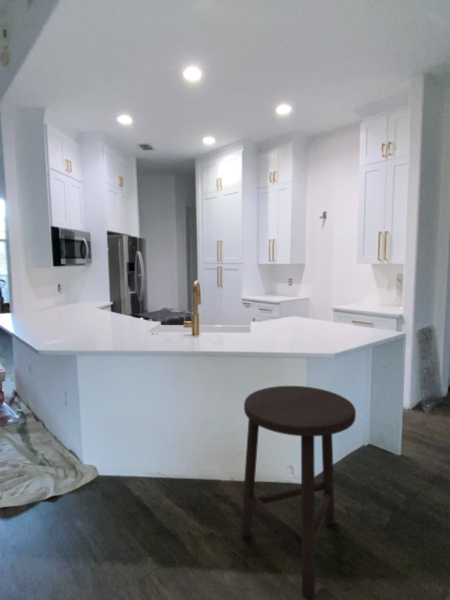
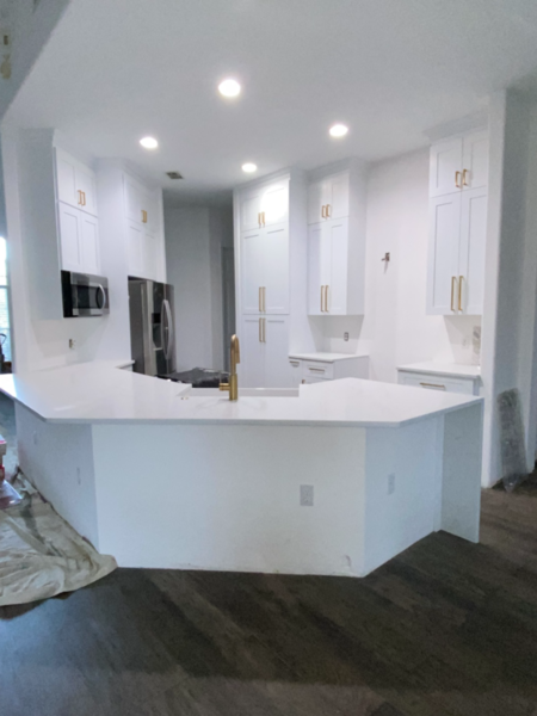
- bar stool (301, 477)
